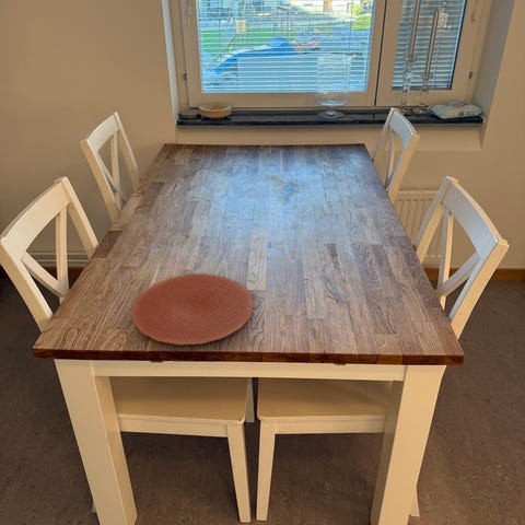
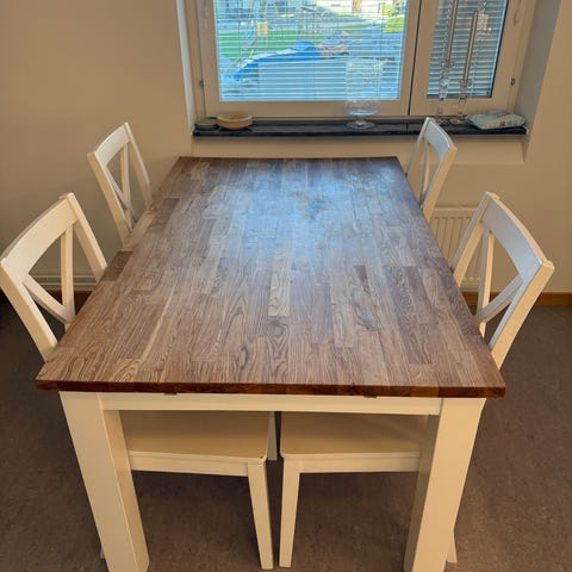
- plate (194, 310)
